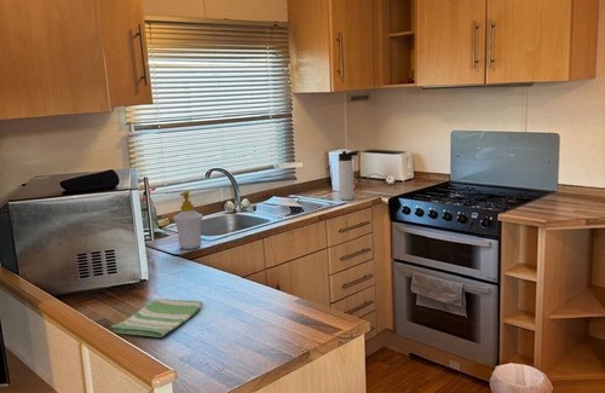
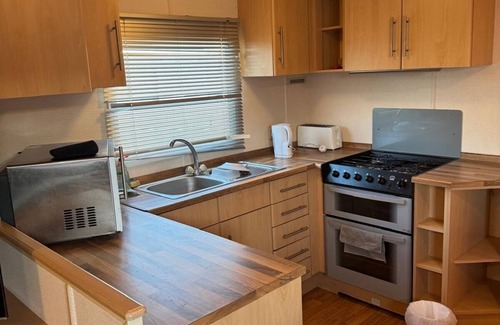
- dish towel (160, 316)
- thermos bottle (348, 174)
- soap bottle (188, 219)
